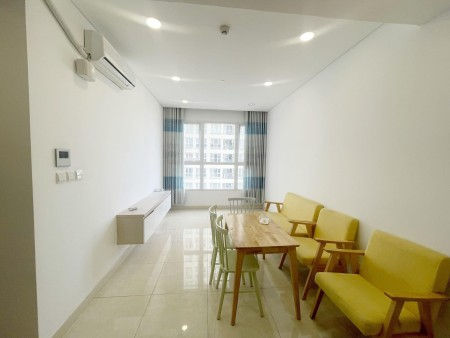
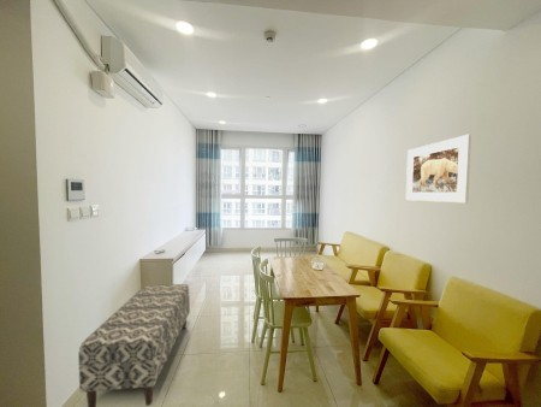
+ bench (148, 332)
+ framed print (433, 172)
